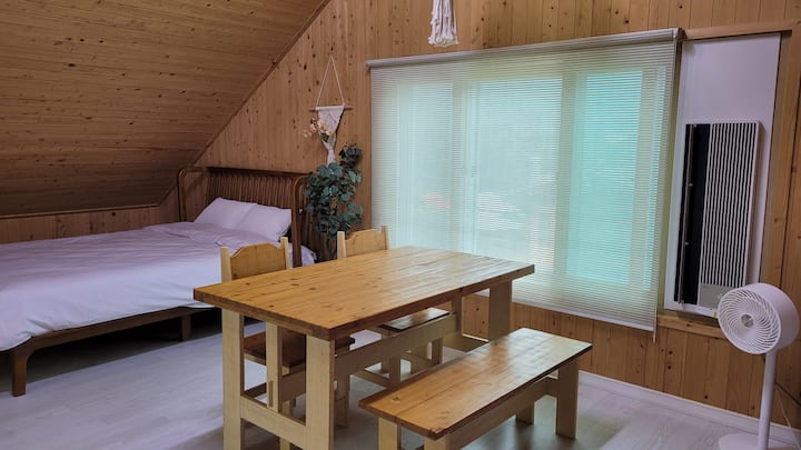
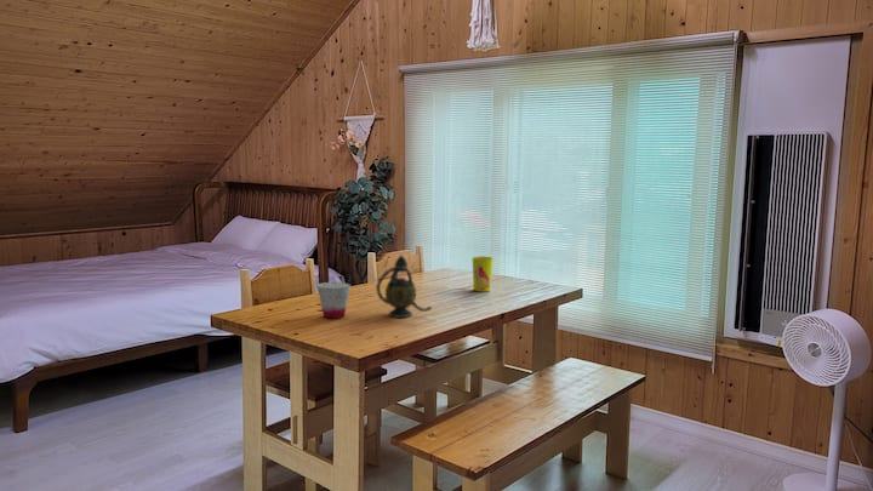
+ cup (333, 301)
+ cup (481, 273)
+ teapot (406, 286)
